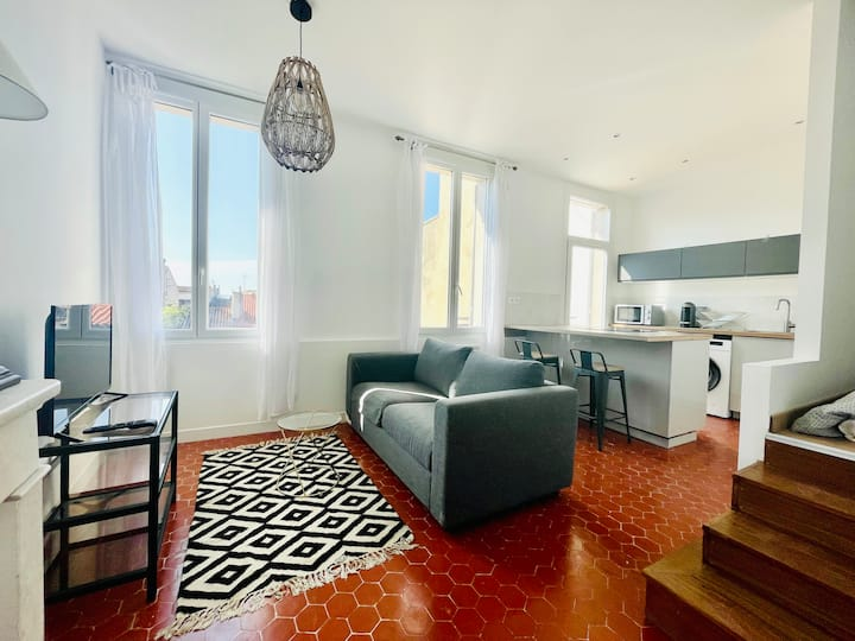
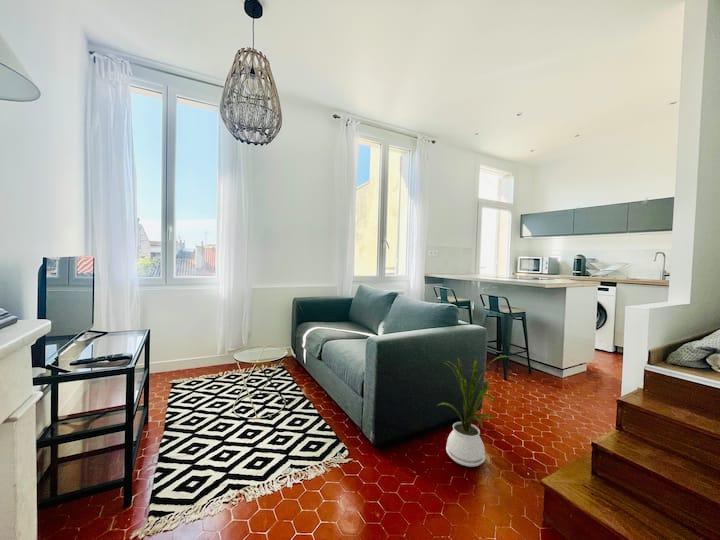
+ house plant (470, 402)
